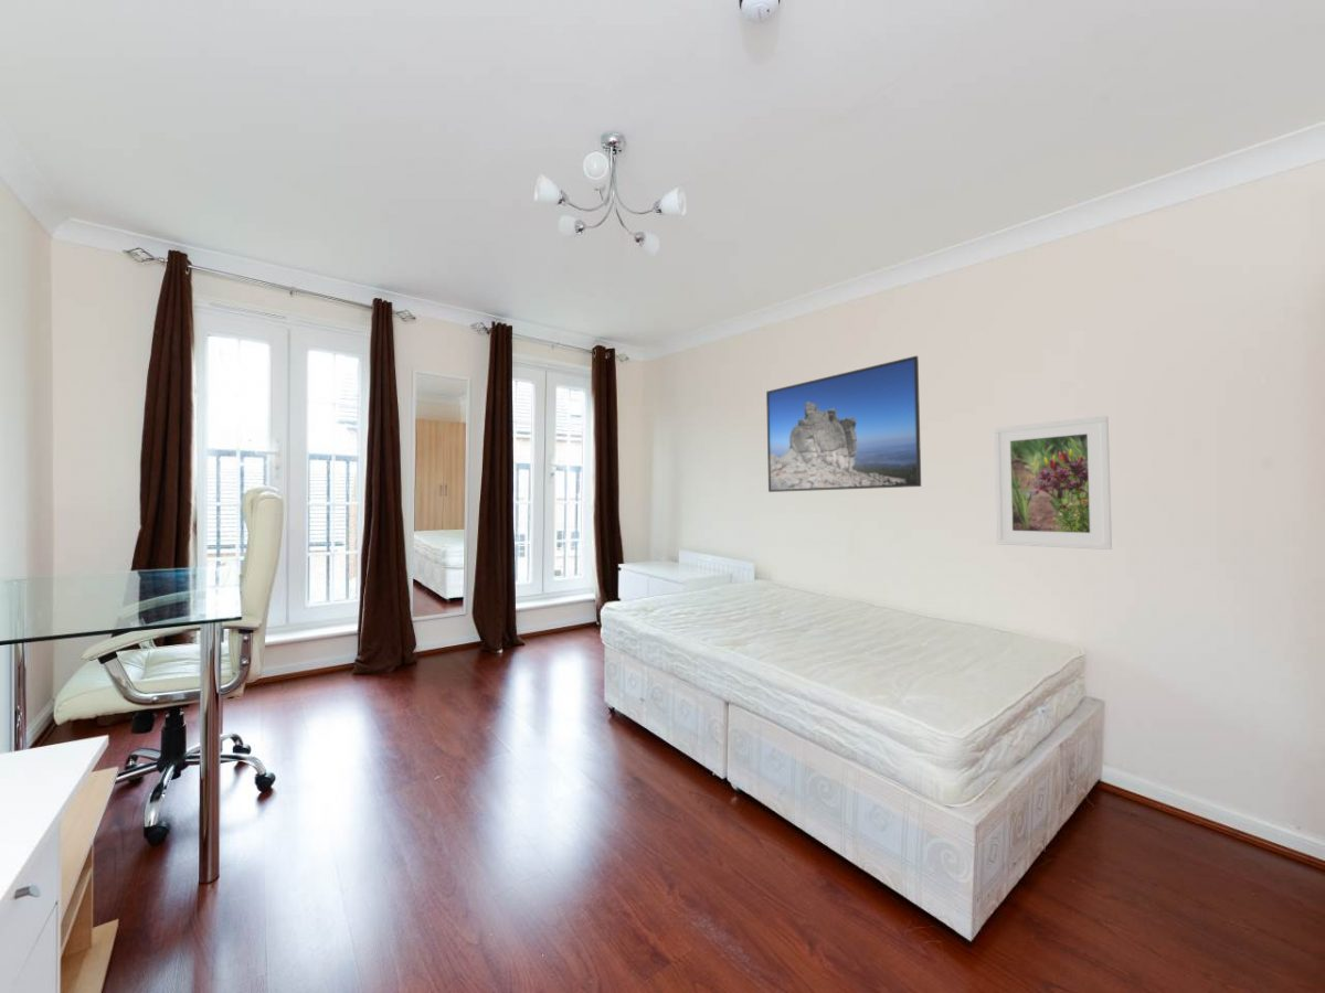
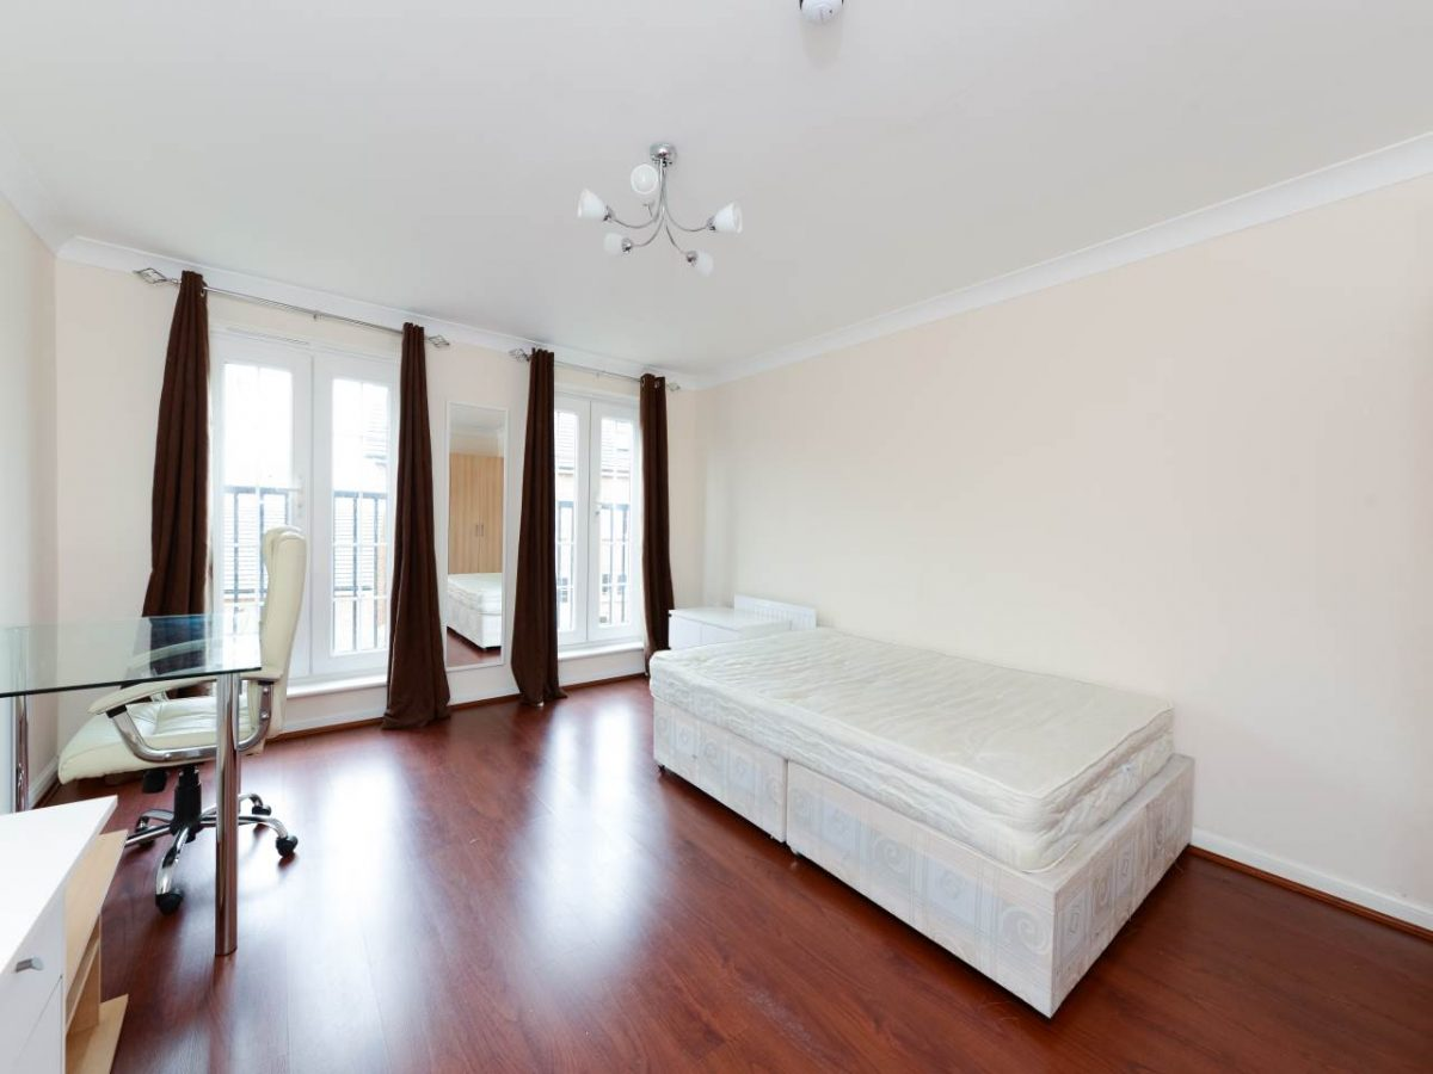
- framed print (1048, 484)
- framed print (834, 433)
